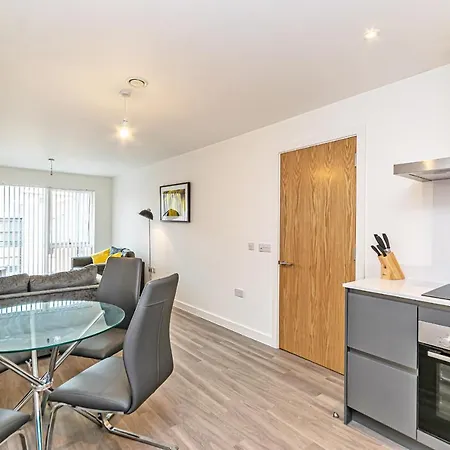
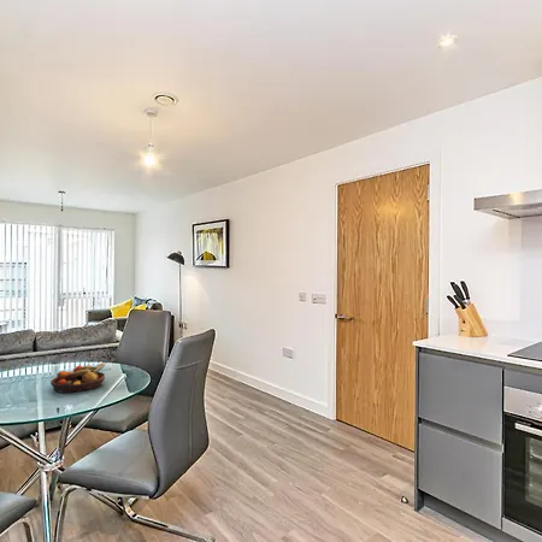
+ fruit bowl (78, 375)
